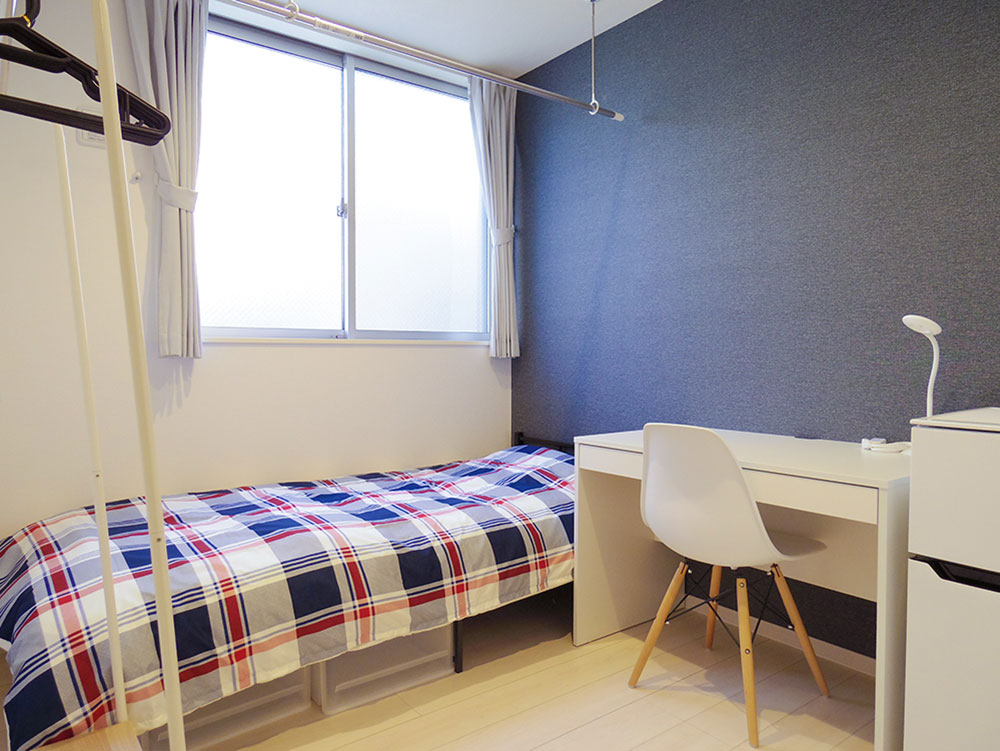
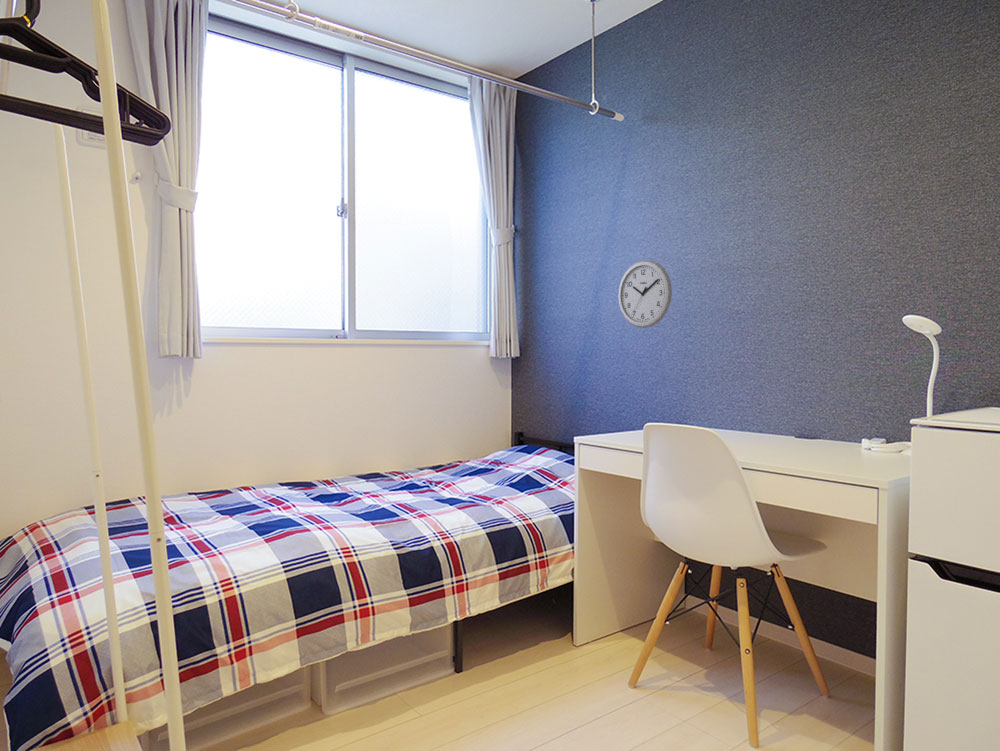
+ wall clock (642, 294)
